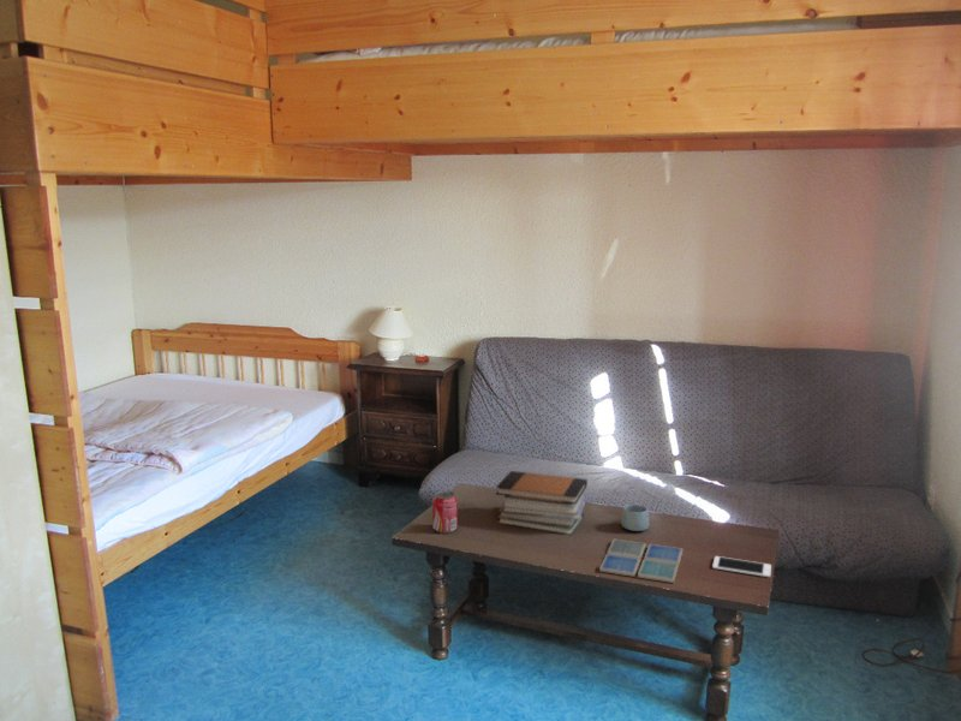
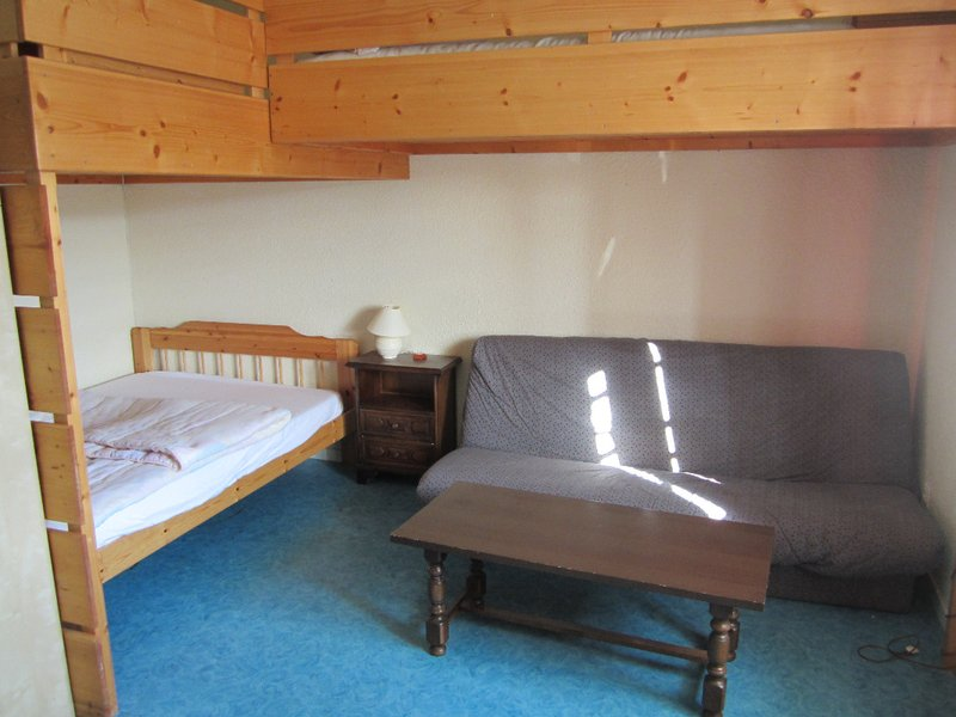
- cell phone (741, 566)
- drink coaster (643, 560)
- book stack (542, 501)
- mug (635, 516)
- beverage can (444, 511)
